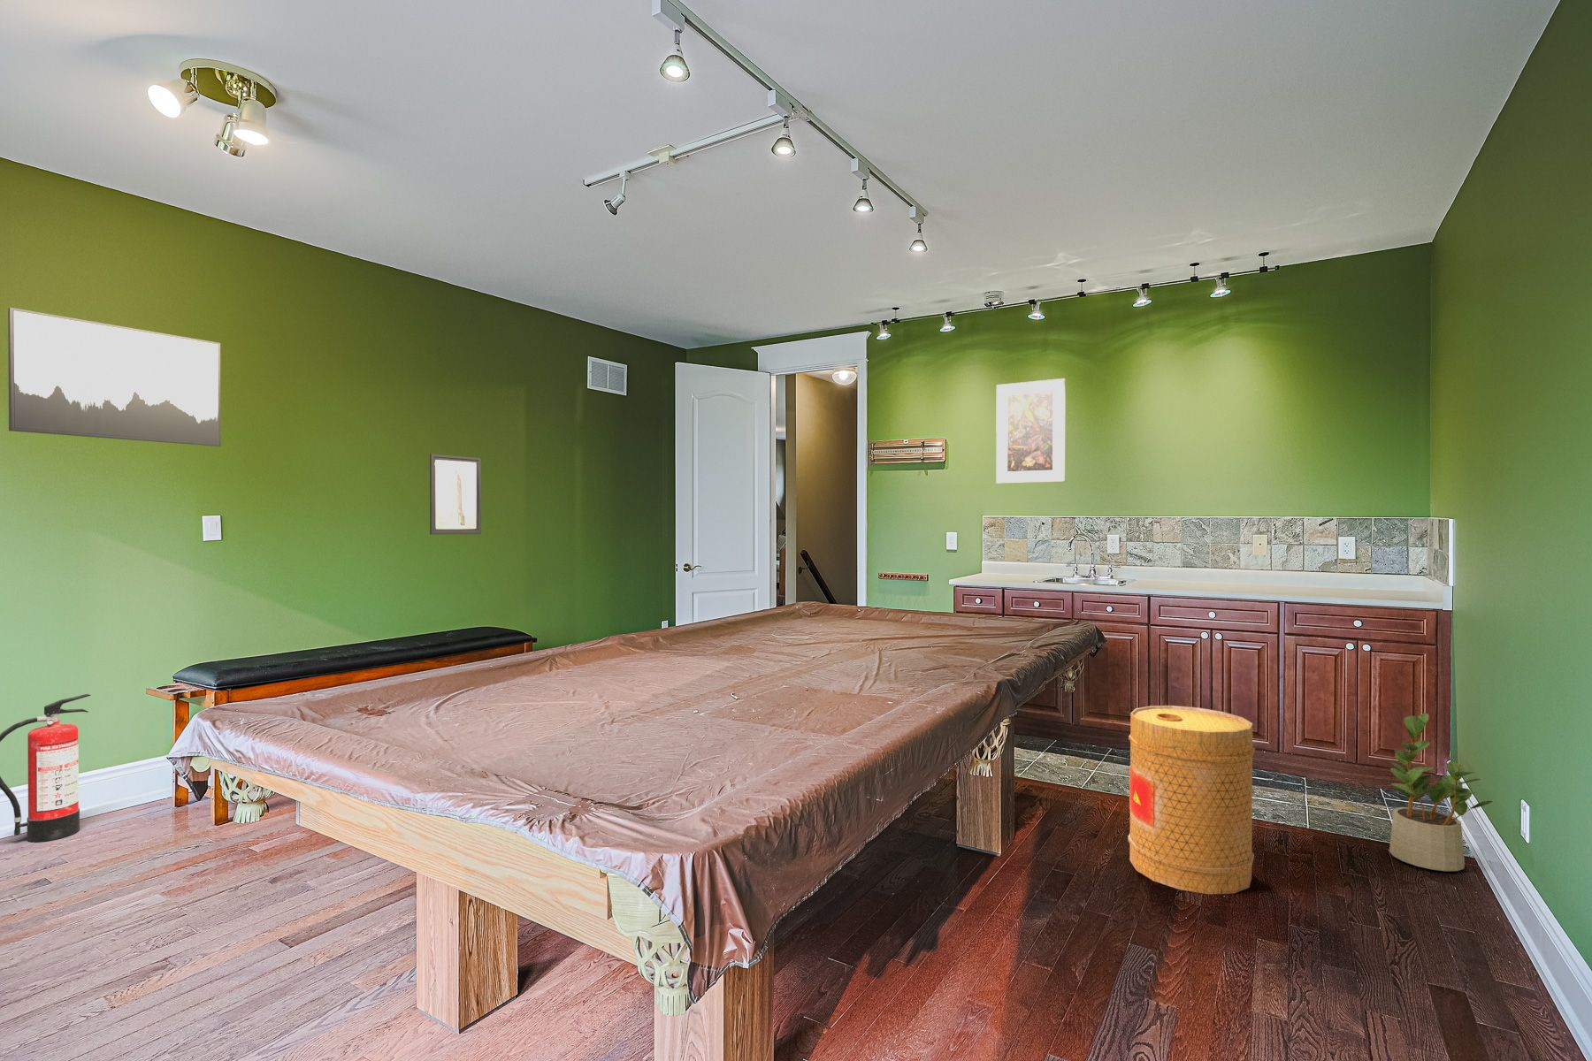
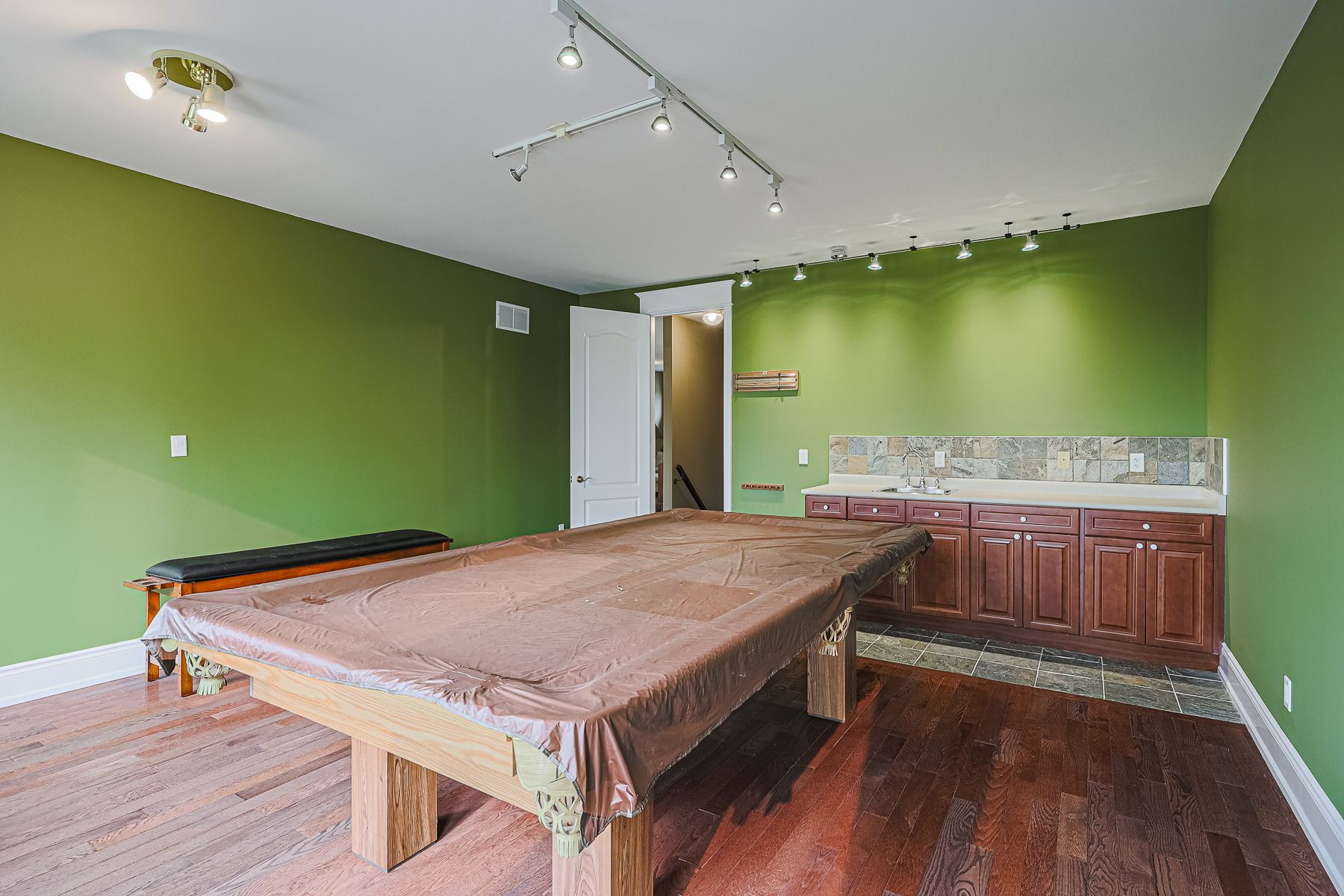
- potted plant (1437, 790)
- basket (1189, 793)
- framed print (1029, 431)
- wall art (123, 382)
- wall art (456, 495)
- fire extinguisher (40, 769)
